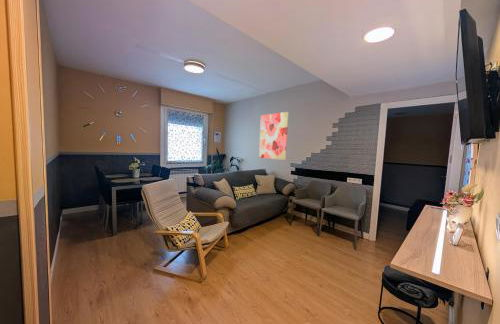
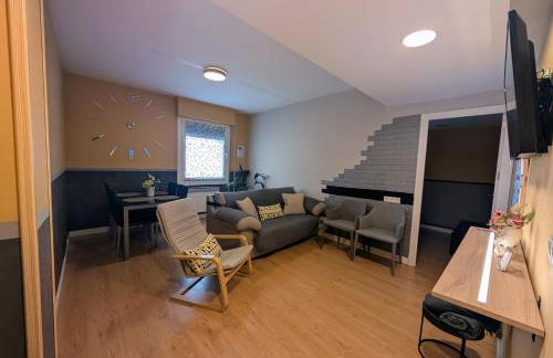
- wall art (272, 136)
